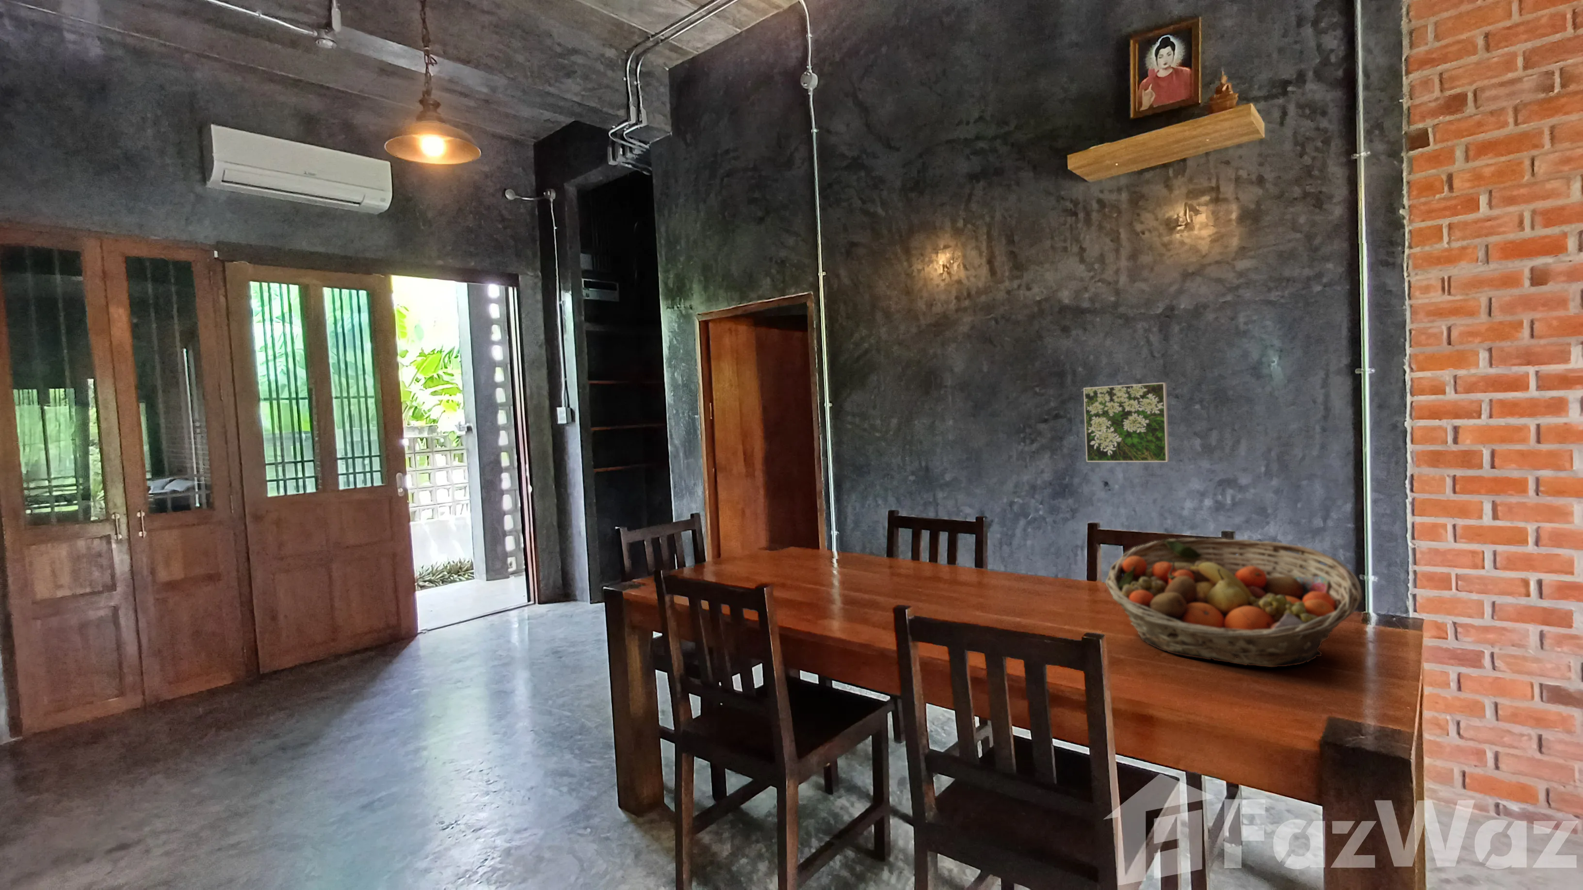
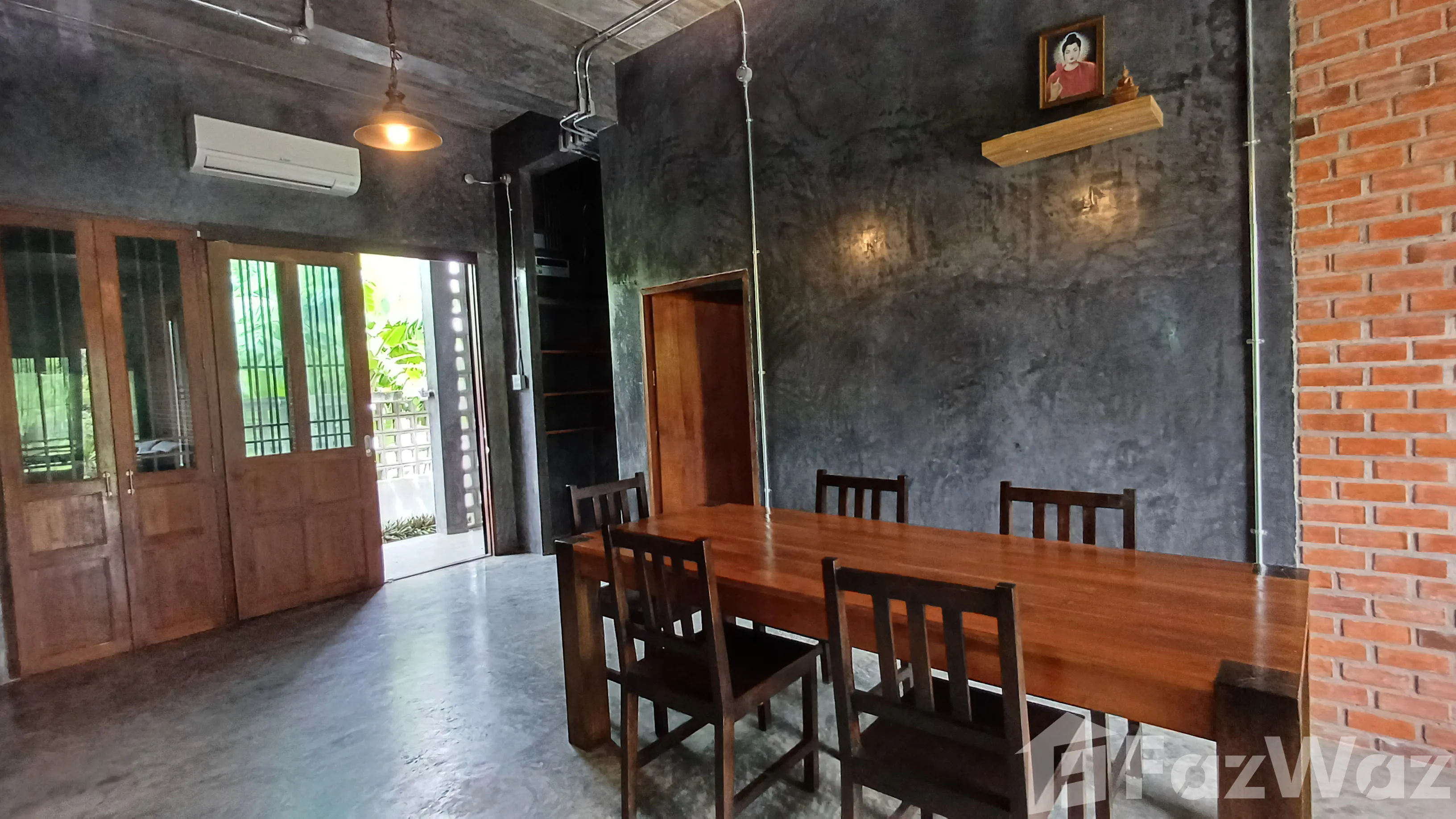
- fruit basket (1223, 597)
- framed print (1124, 423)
